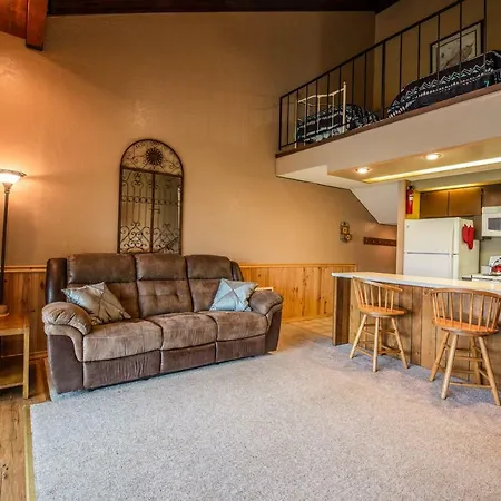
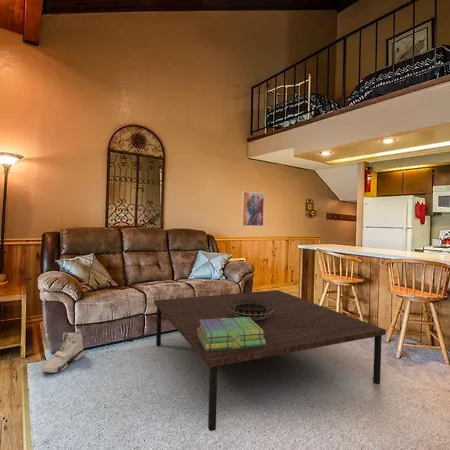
+ decorative bowl (251, 310)
+ sneaker (64, 349)
+ wall art (253, 209)
+ coffee table (263, 337)
+ stack of books (229, 332)
